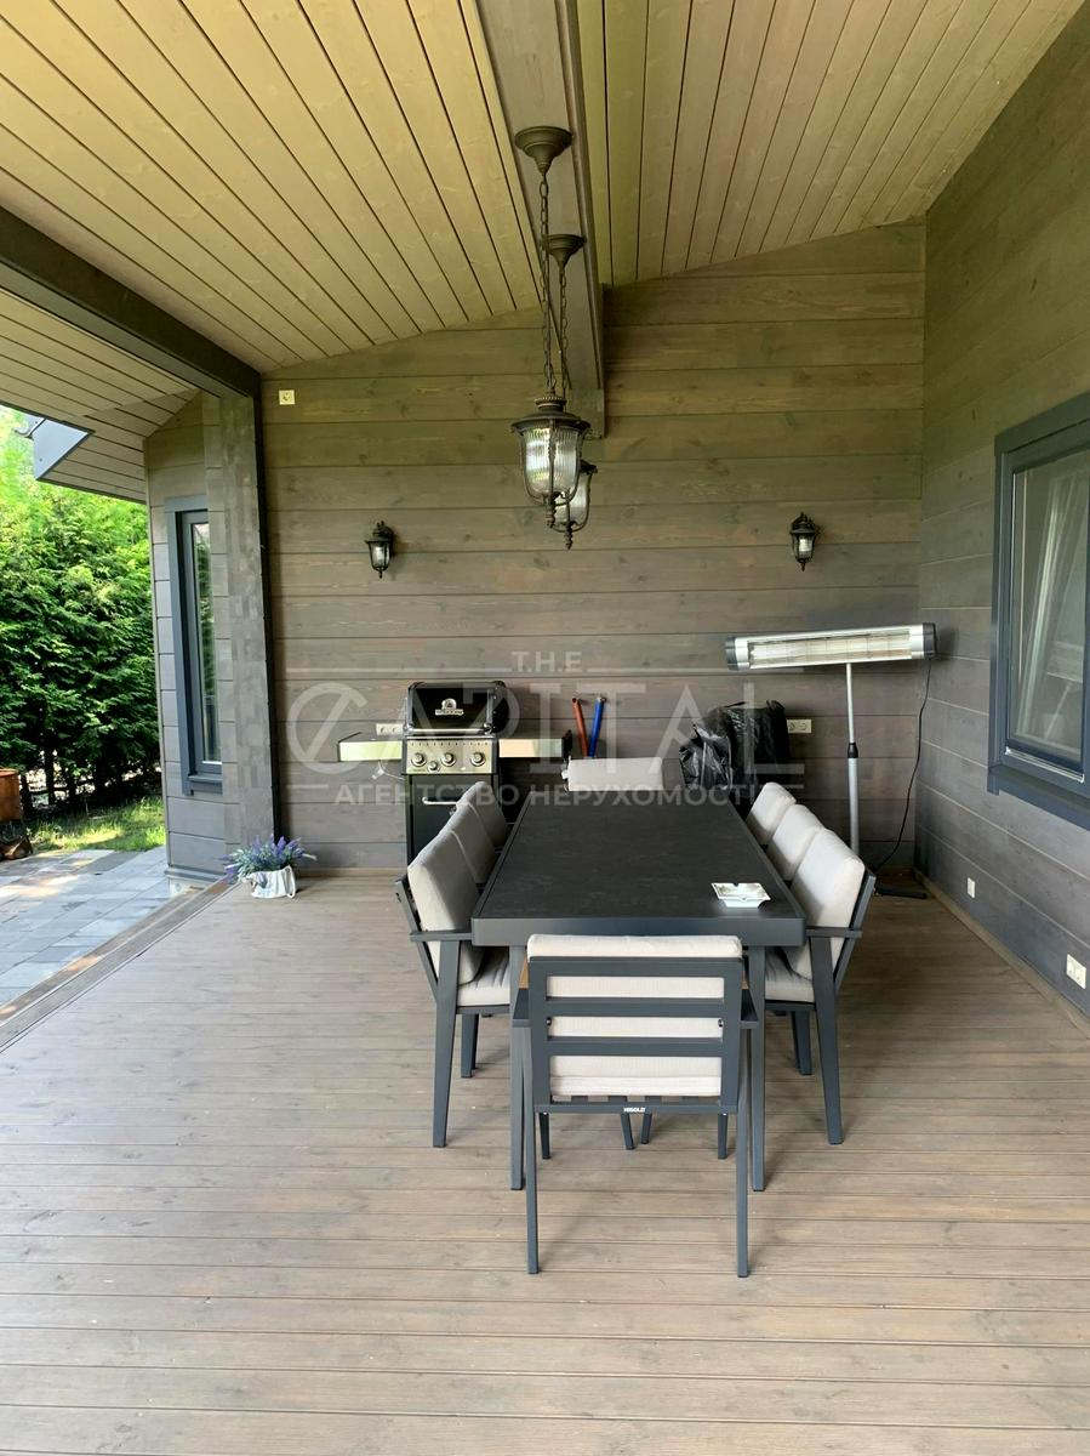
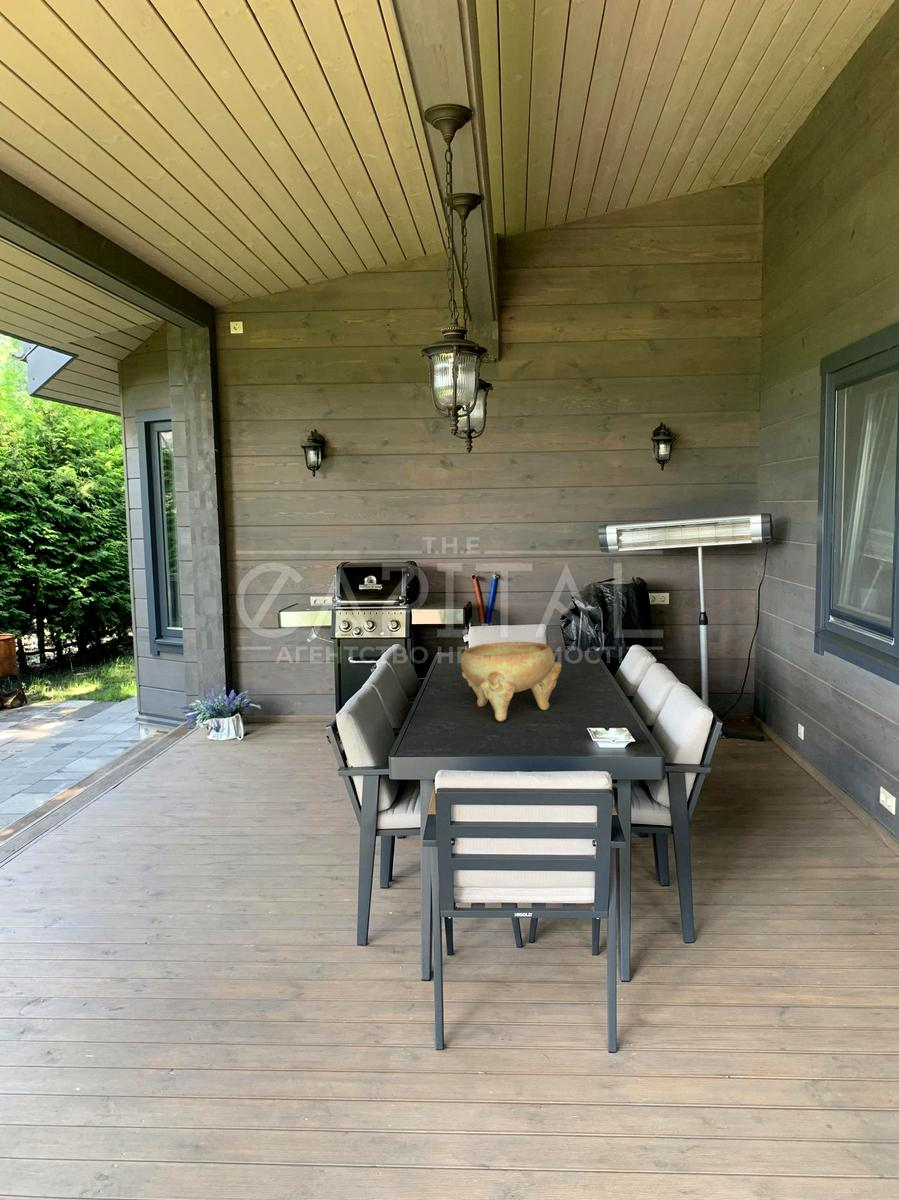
+ decorative bowl (507, 678)
